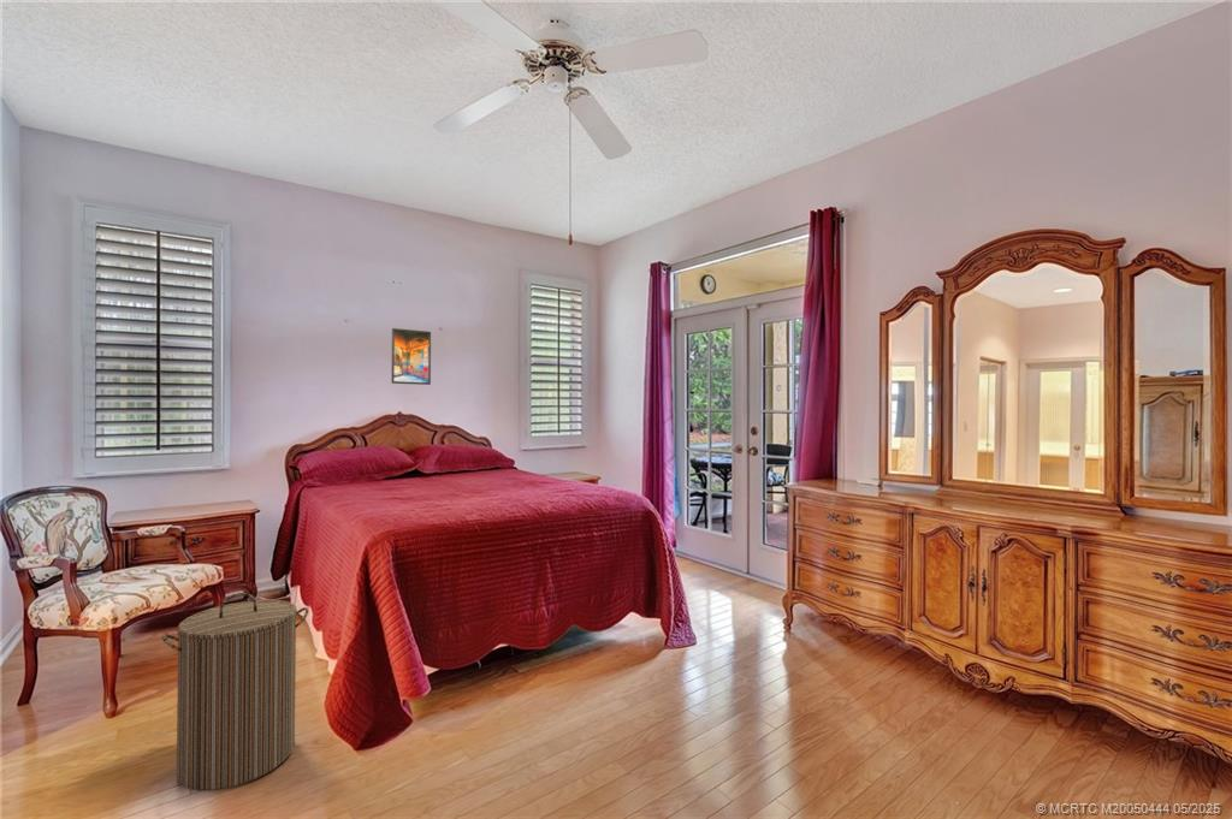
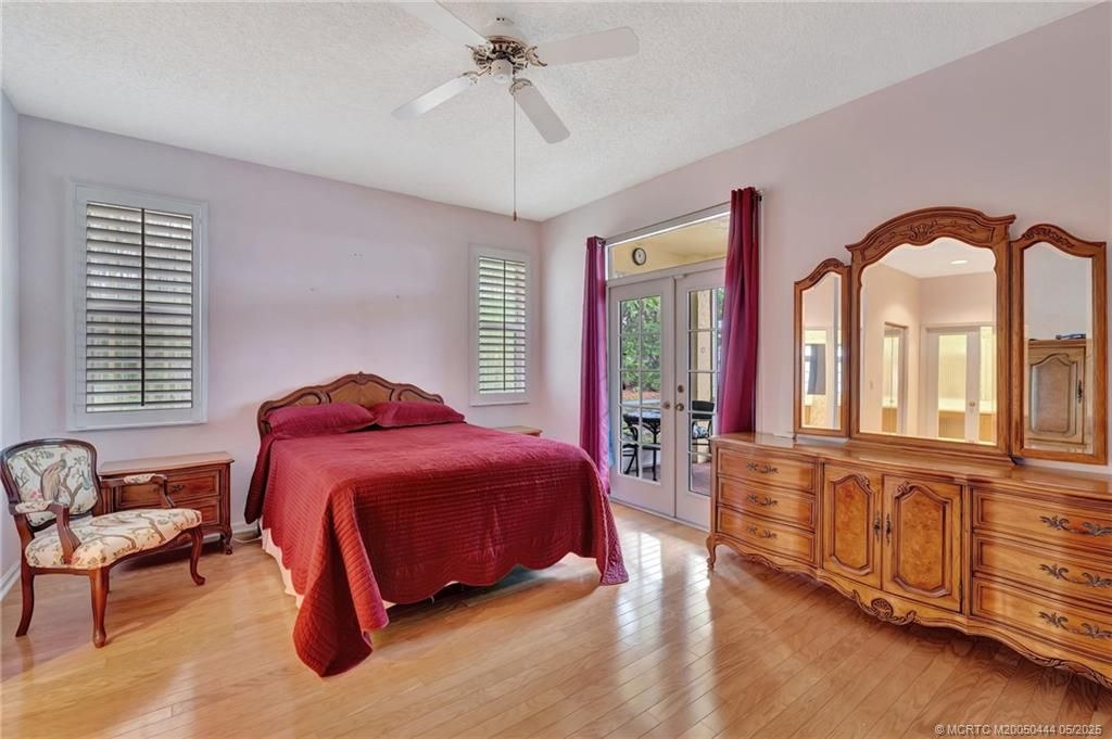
- laundry hamper (239, 676)
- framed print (411, 356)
